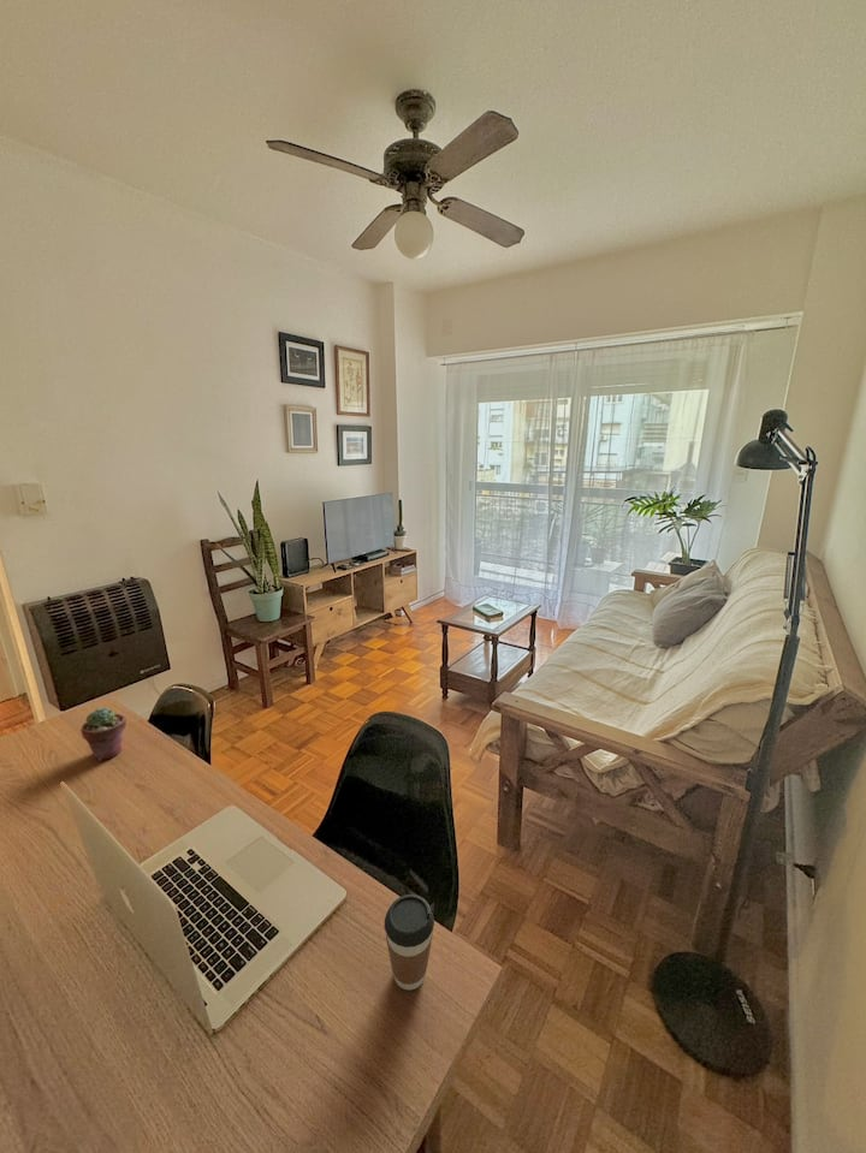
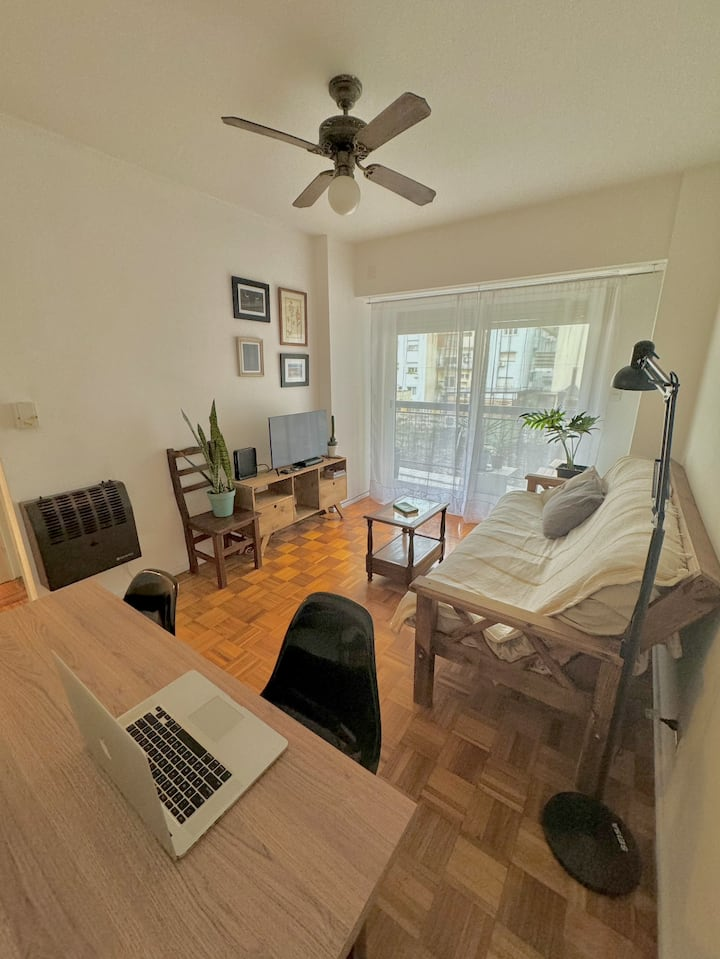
- potted succulent (105, 731)
- coffee cup (409, 944)
